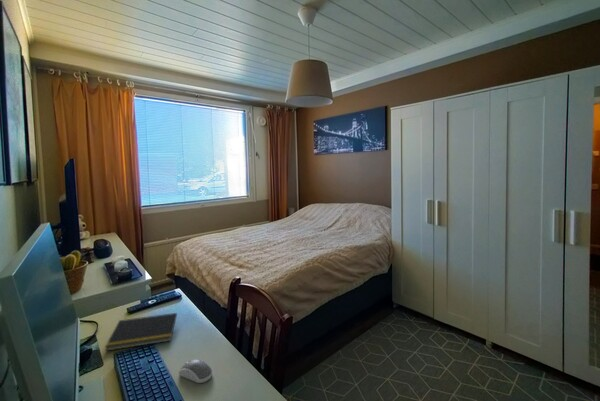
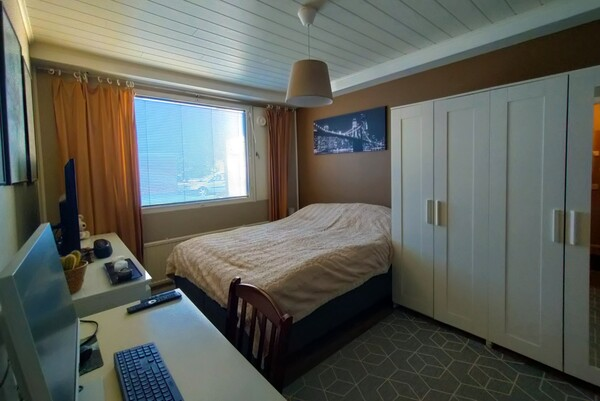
- notepad (144, 330)
- computer mouse (196, 368)
